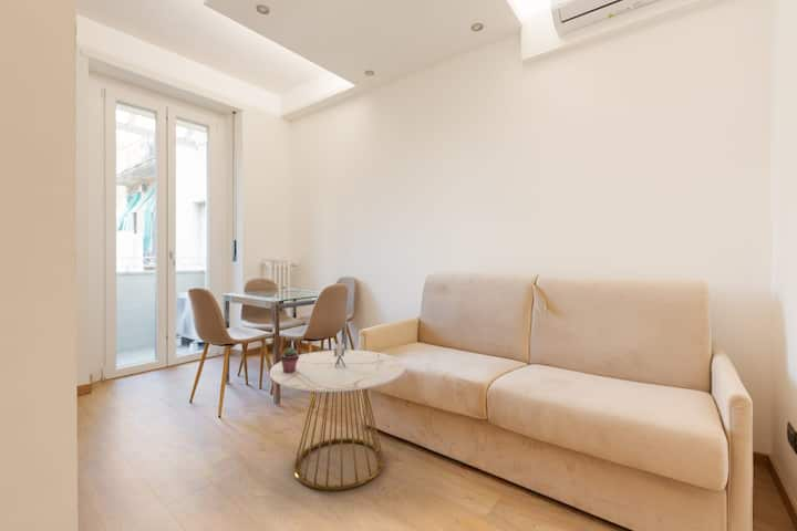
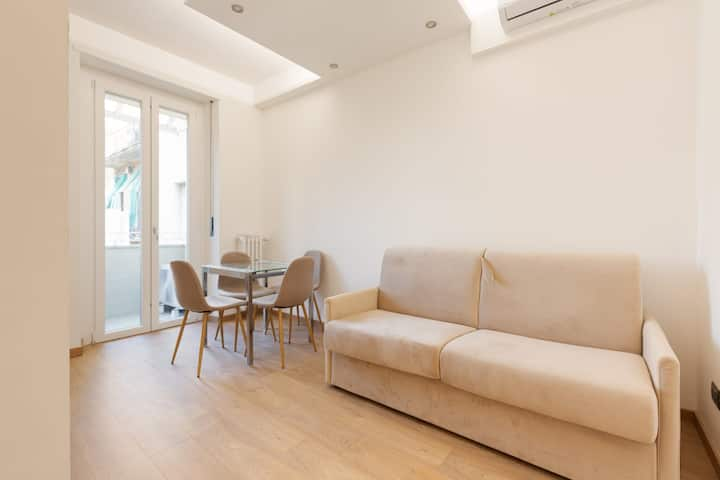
- potted succulent (289, 358)
- side table (341, 404)
